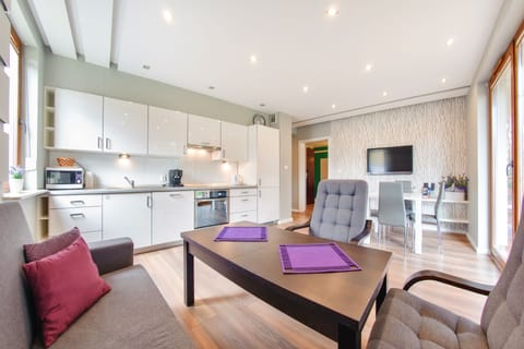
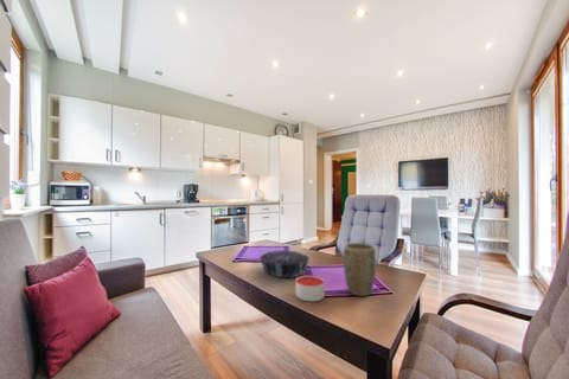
+ plant pot (359, 268)
+ candle (309, 287)
+ decorative bowl (284, 263)
